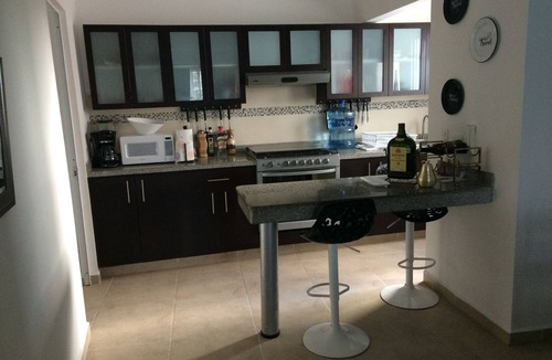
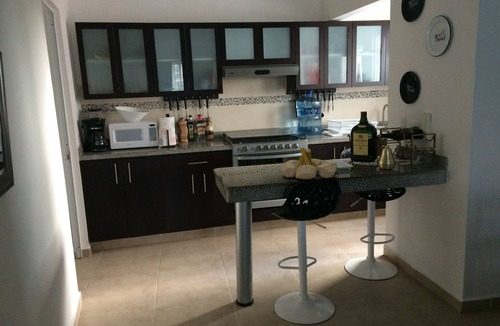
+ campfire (309, 160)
